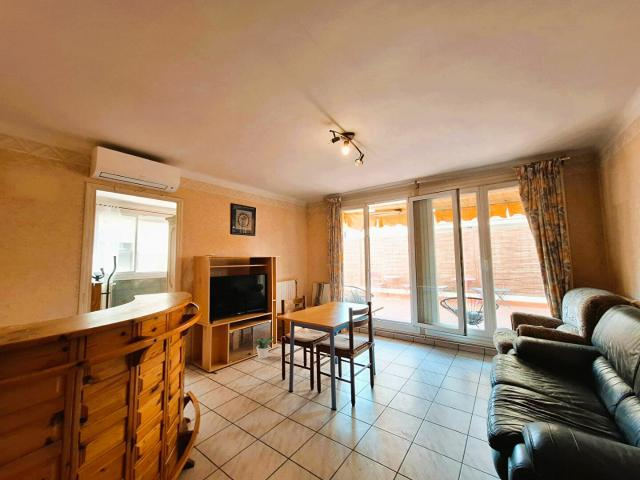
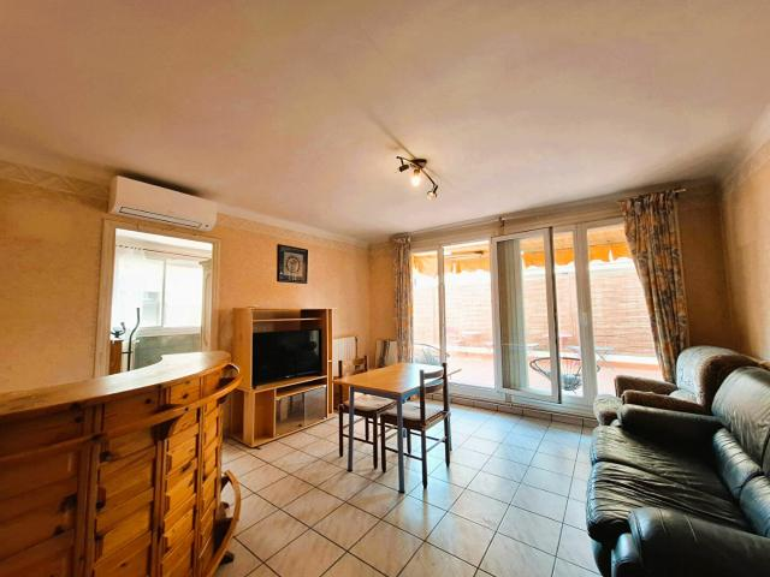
- potted plant (264, 348)
